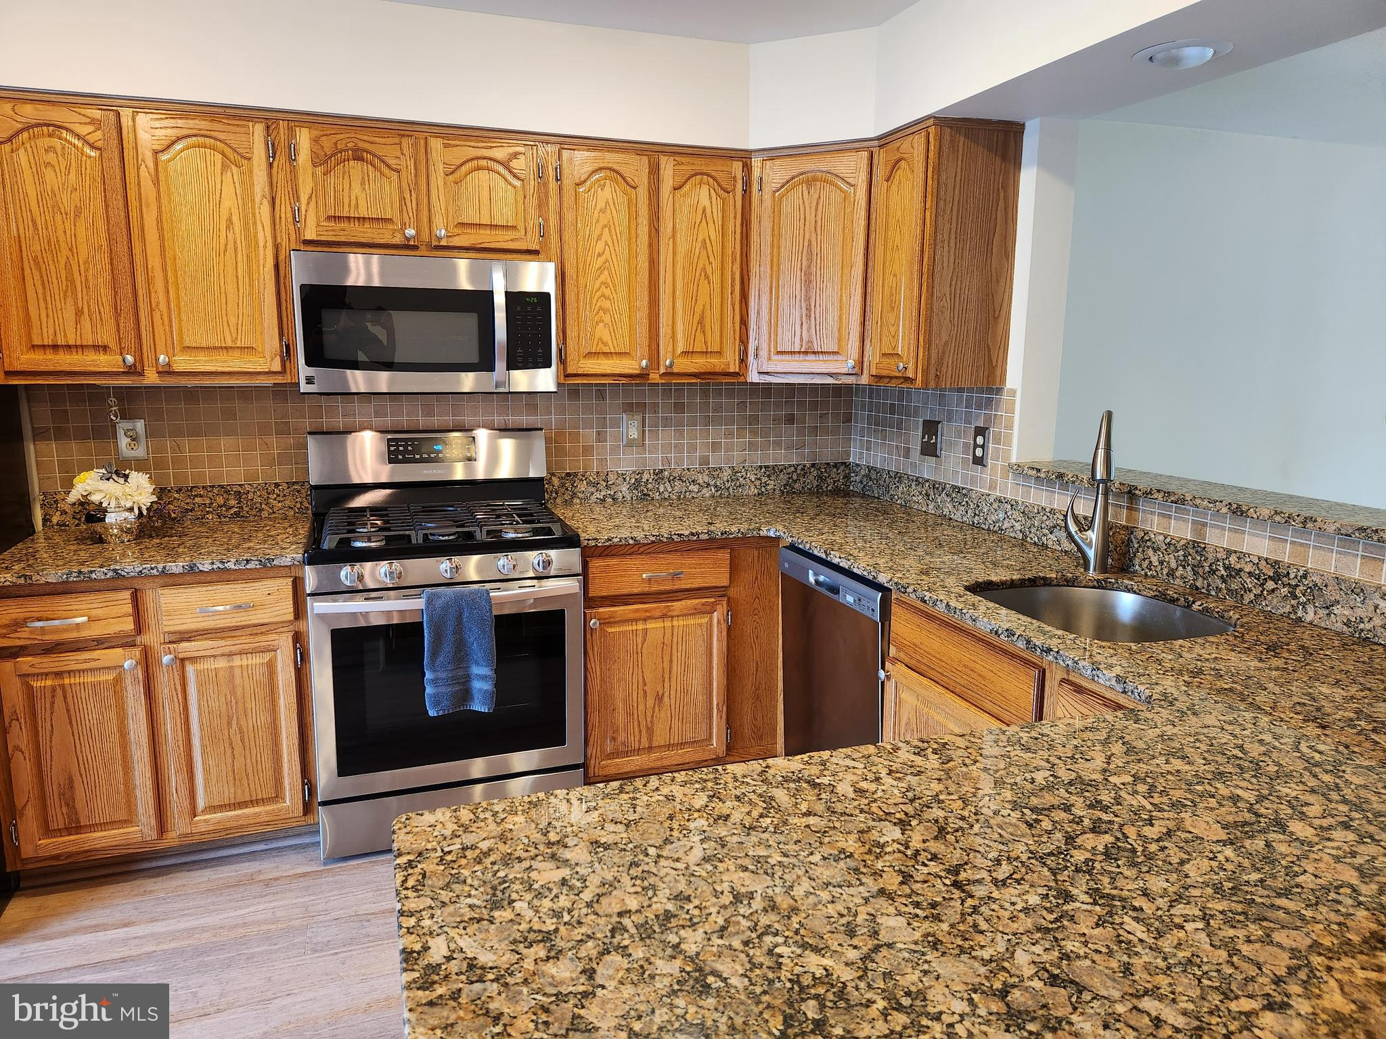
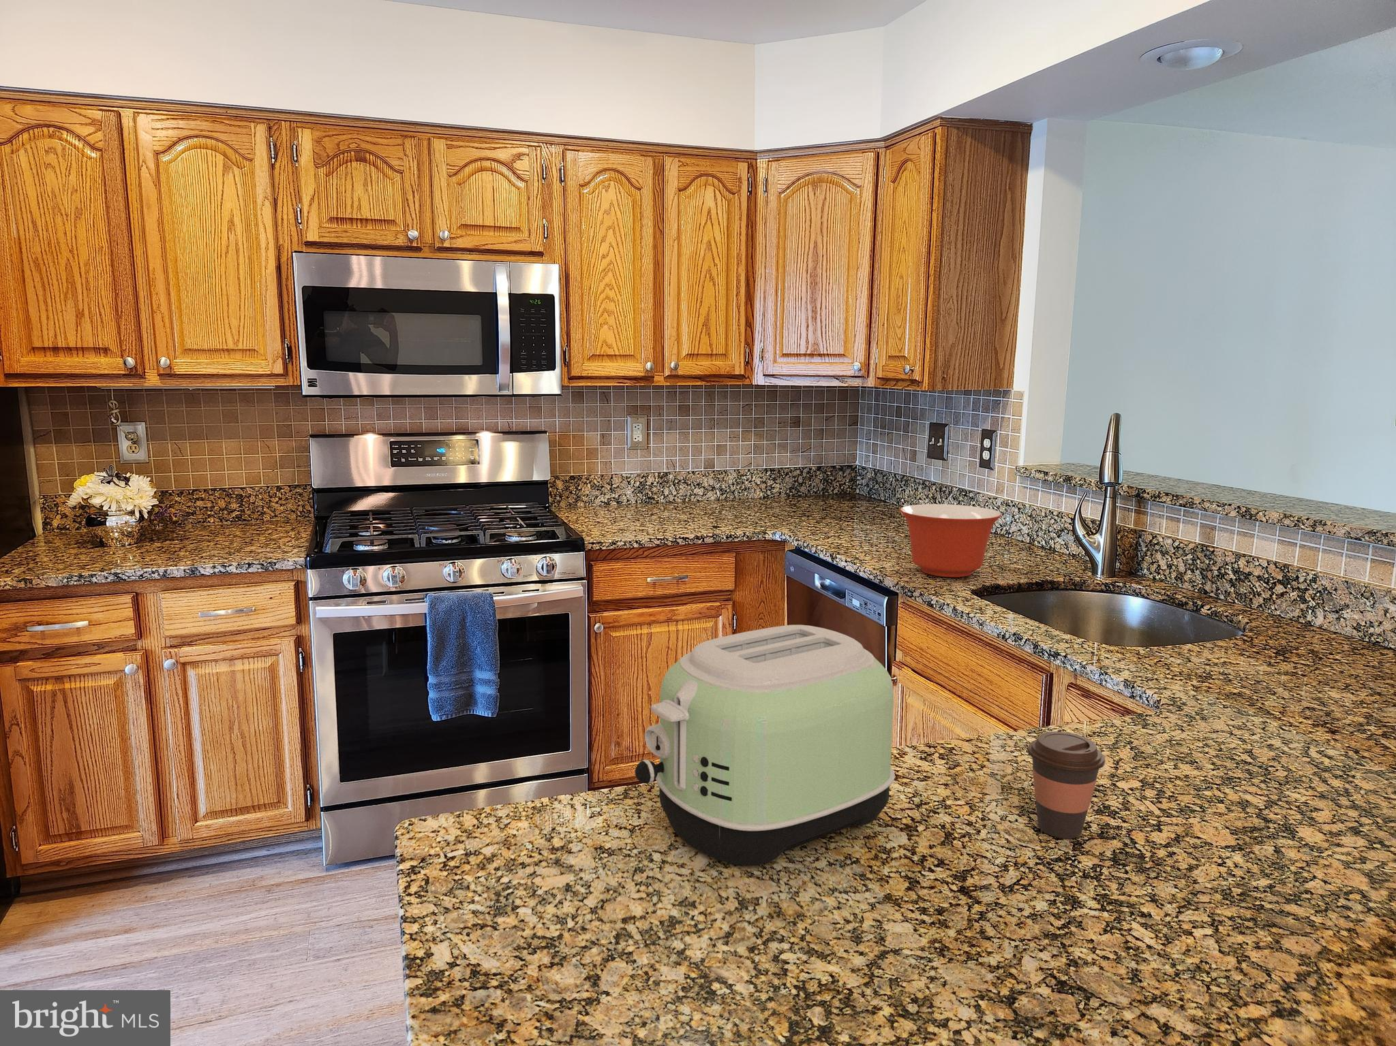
+ toaster (767, 735)
+ mixing bowl (949, 542)
+ coffee cup (1063, 786)
